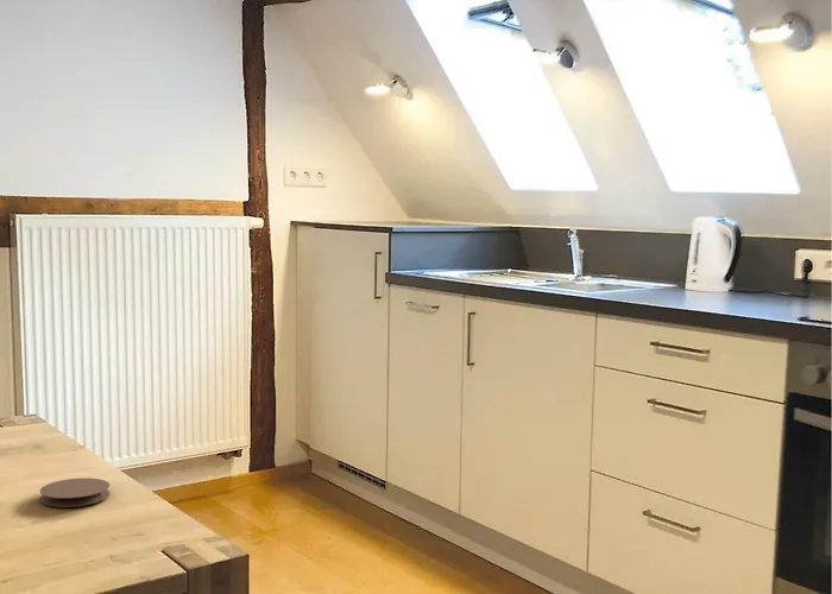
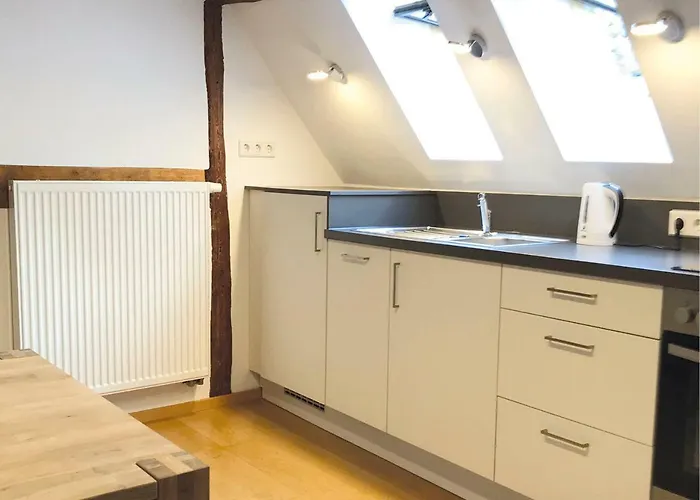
- coaster (75, 492)
